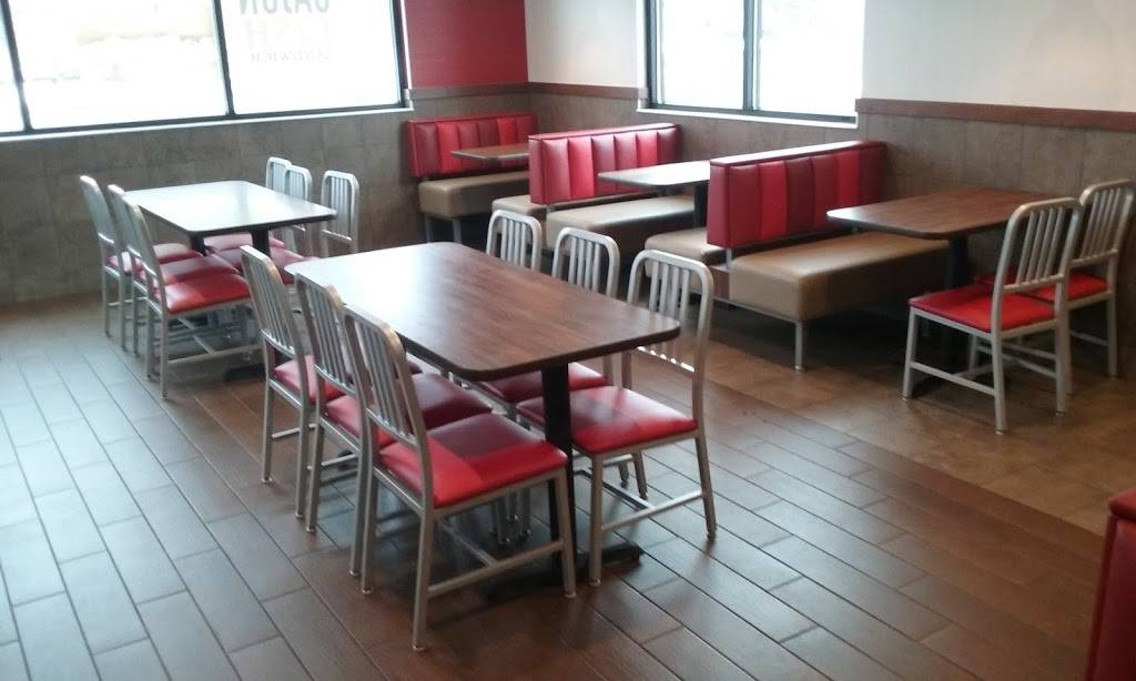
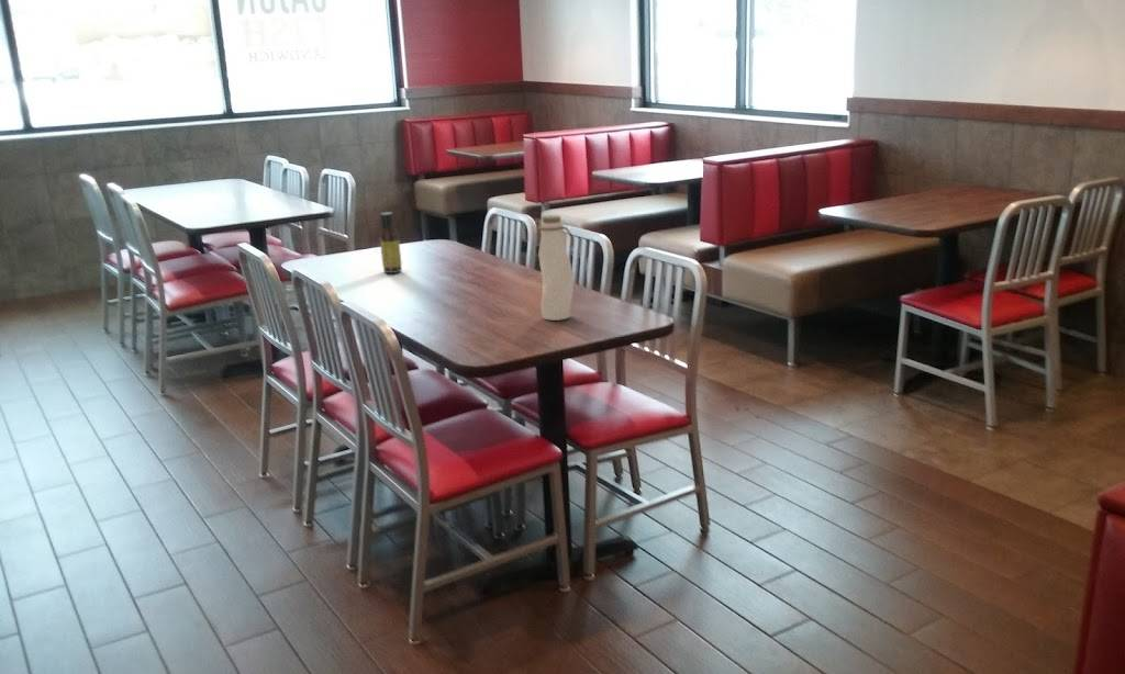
+ sauce bottle (389, 241)
+ water bottle (556, 267)
